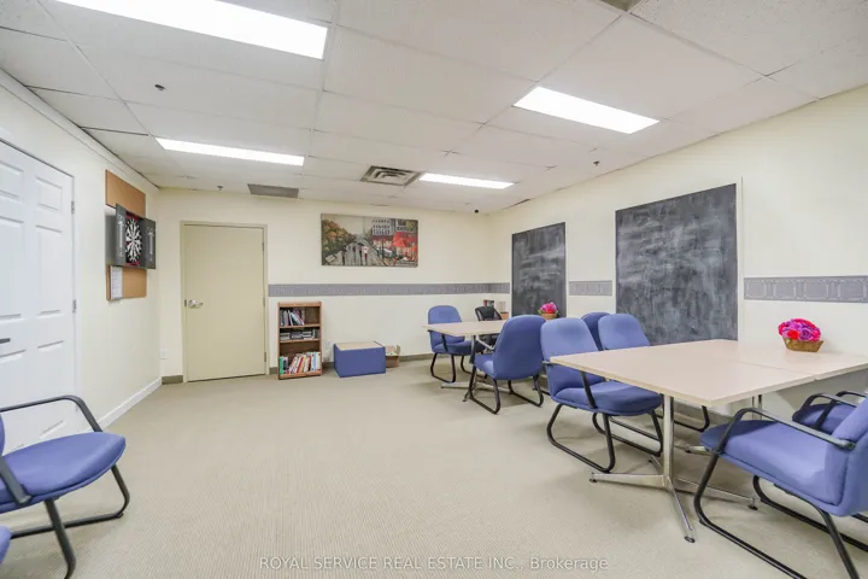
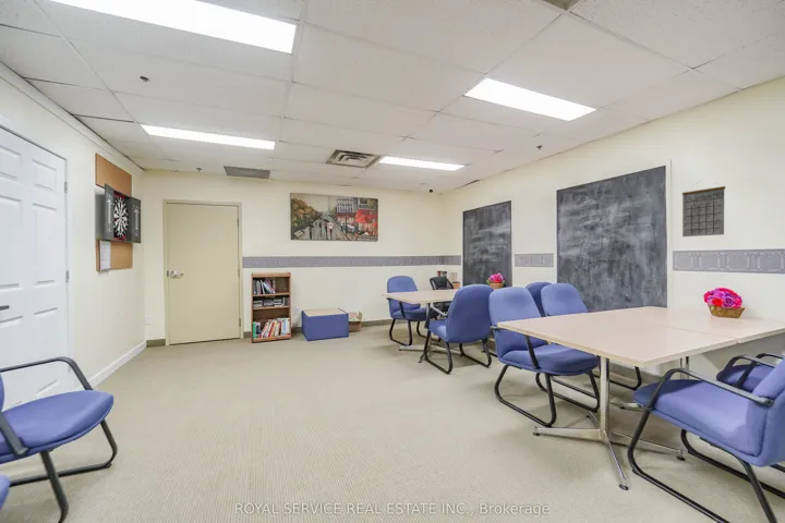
+ calendar (702, 207)
